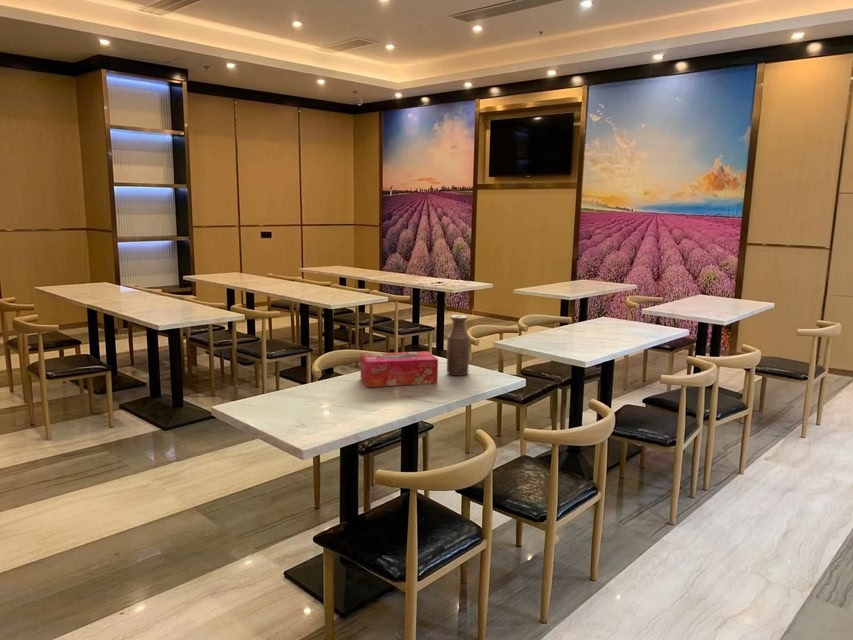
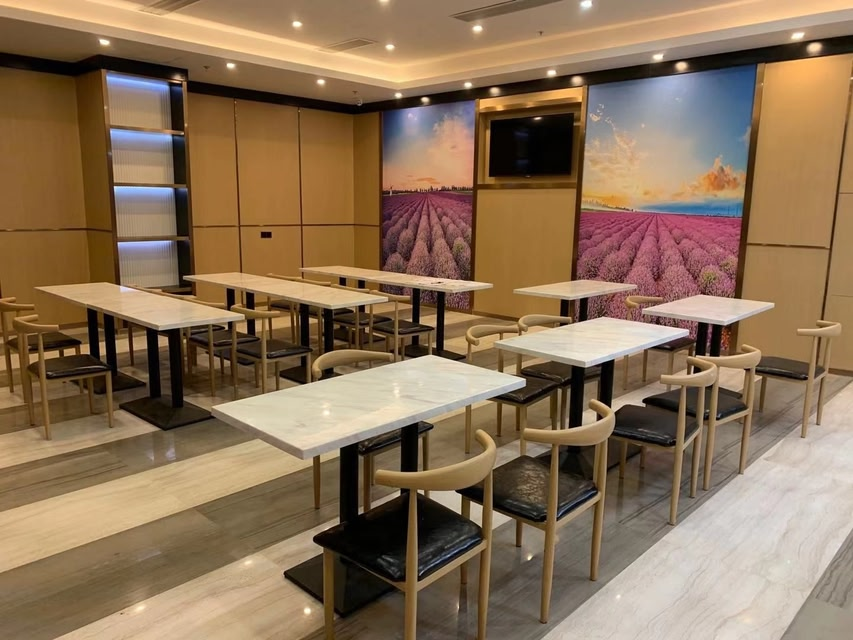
- tissue box (398, 368)
- bottle (458, 344)
